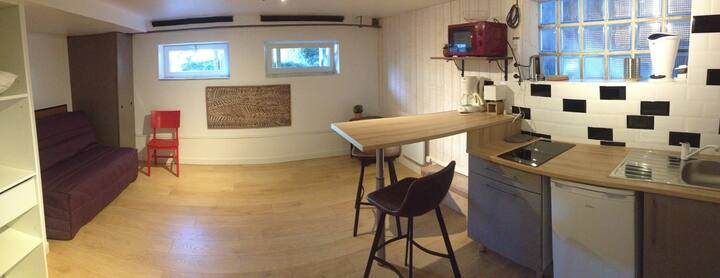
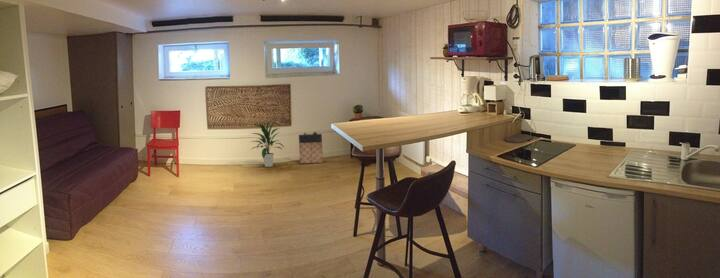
+ bag (310, 147)
+ indoor plant (266, 143)
